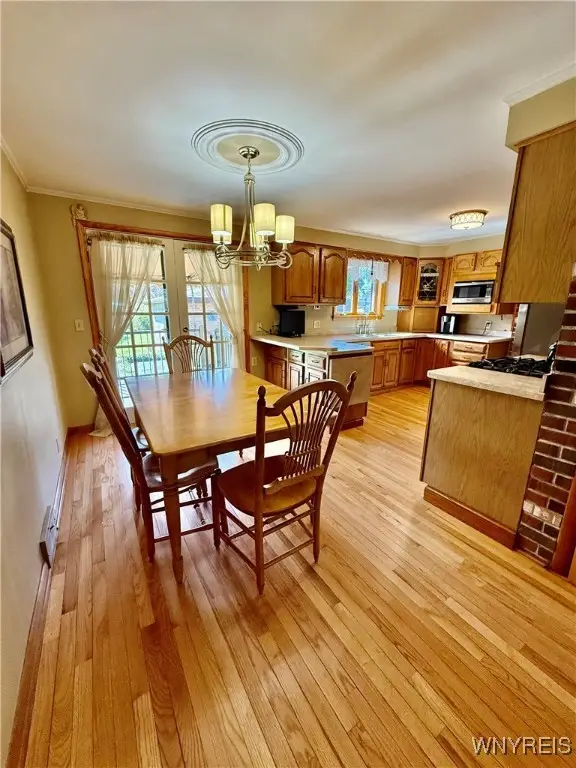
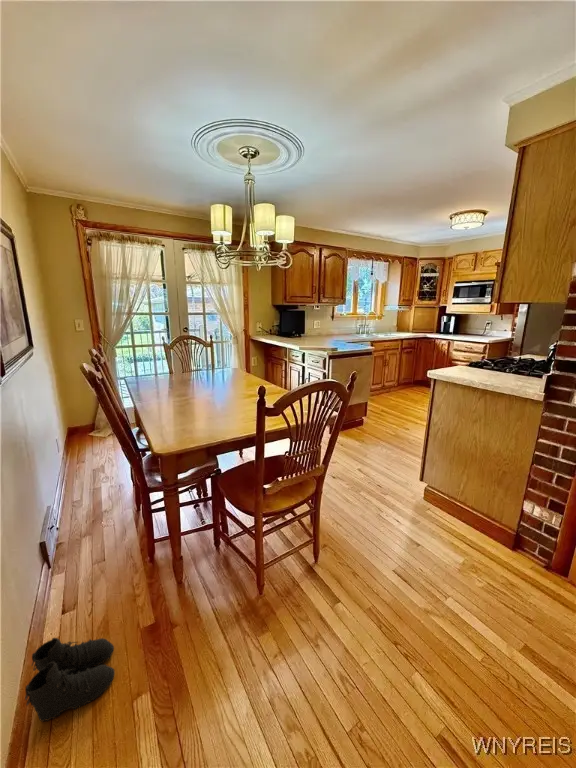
+ boots (72, 664)
